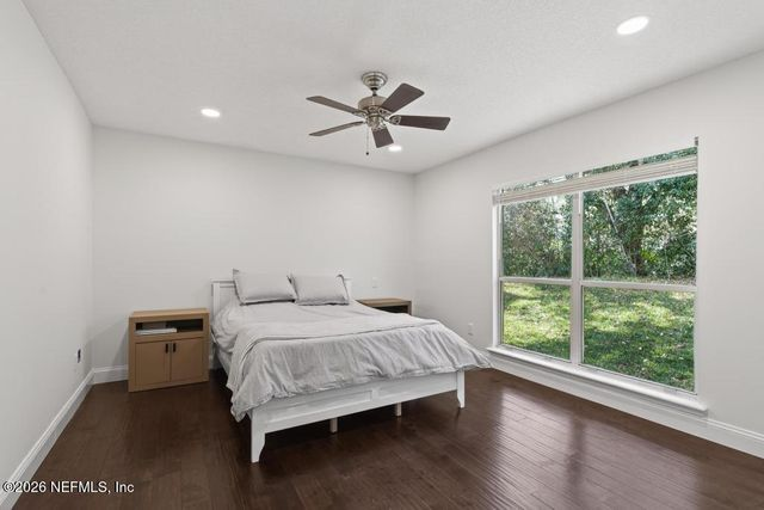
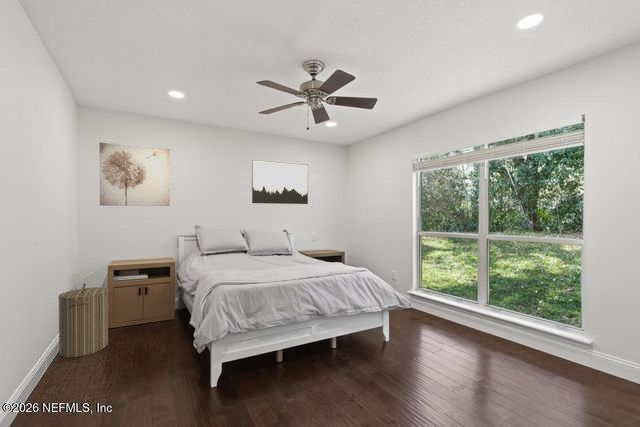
+ wall art (281, 183)
+ wall art (136, 176)
+ laundry hamper (84, 315)
